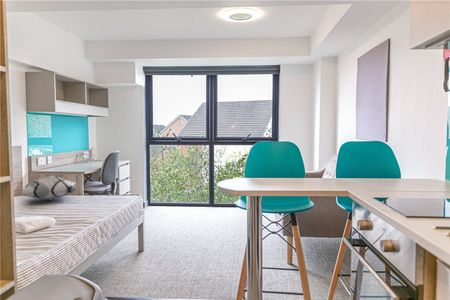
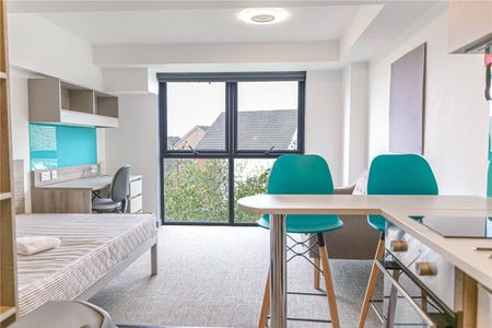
- decorative pillow (50, 187)
